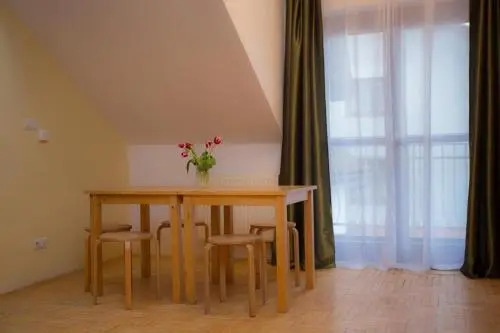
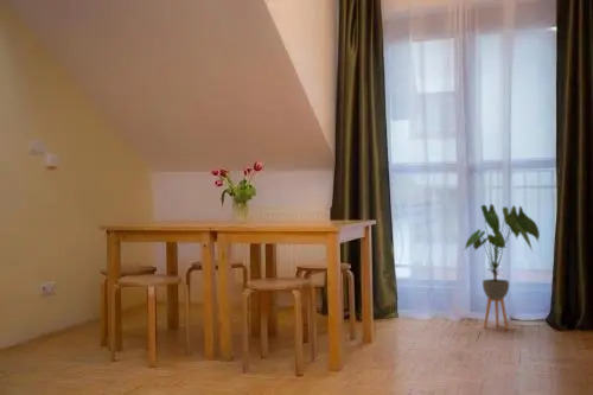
+ house plant (499, 265)
